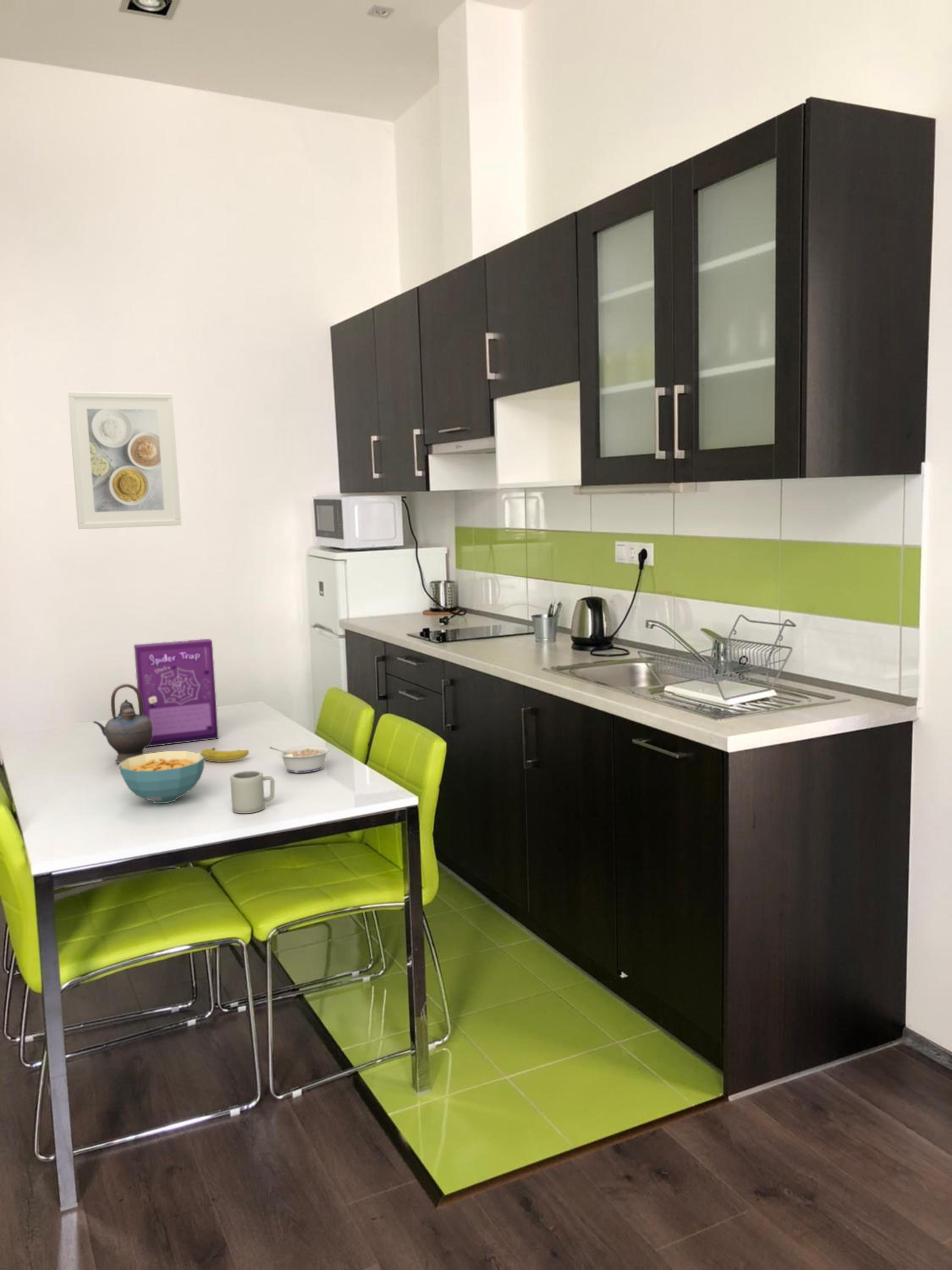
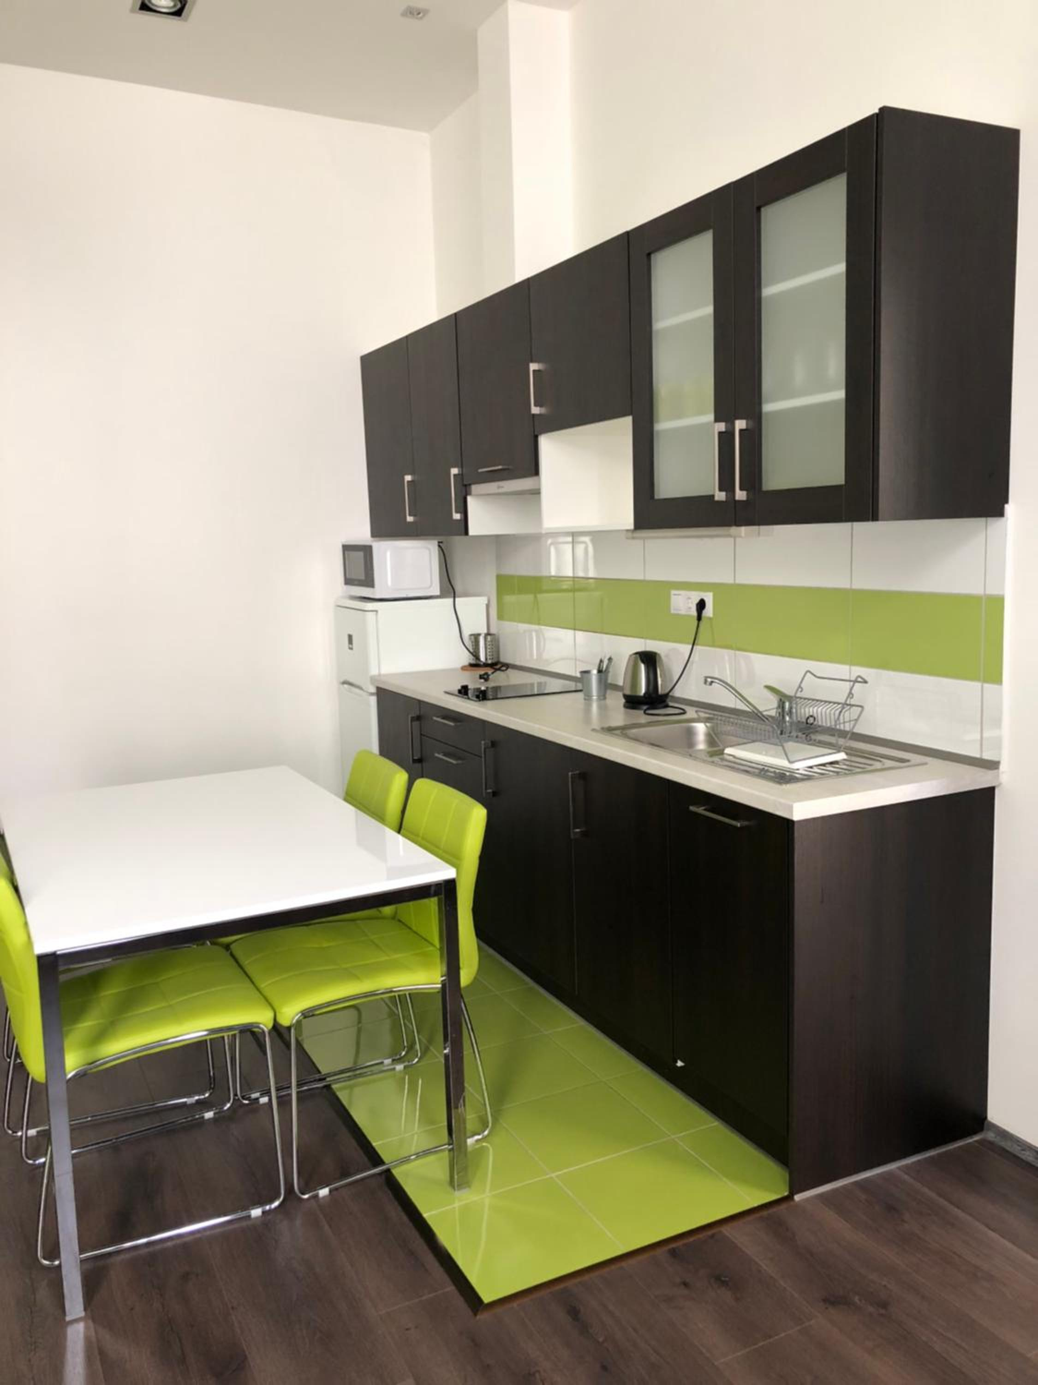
- teapot (123, 723)
- cereal box (176, 691)
- cup (253, 791)
- fruit (222, 752)
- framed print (126, 460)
- legume (302, 758)
- cereal bowl (163, 780)
